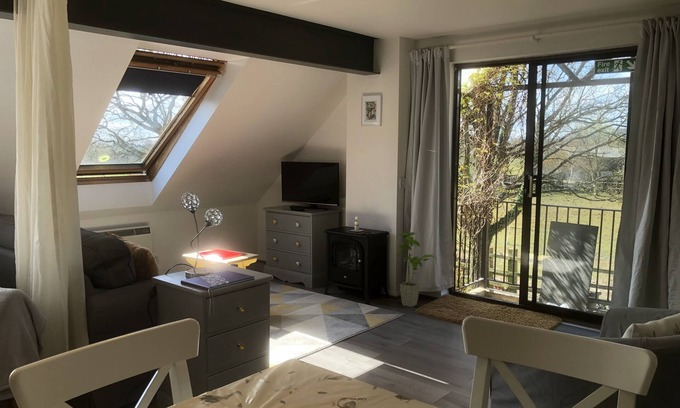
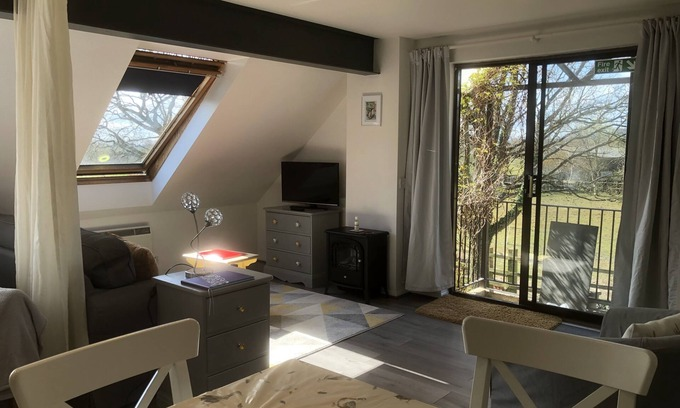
- house plant (413, 269)
